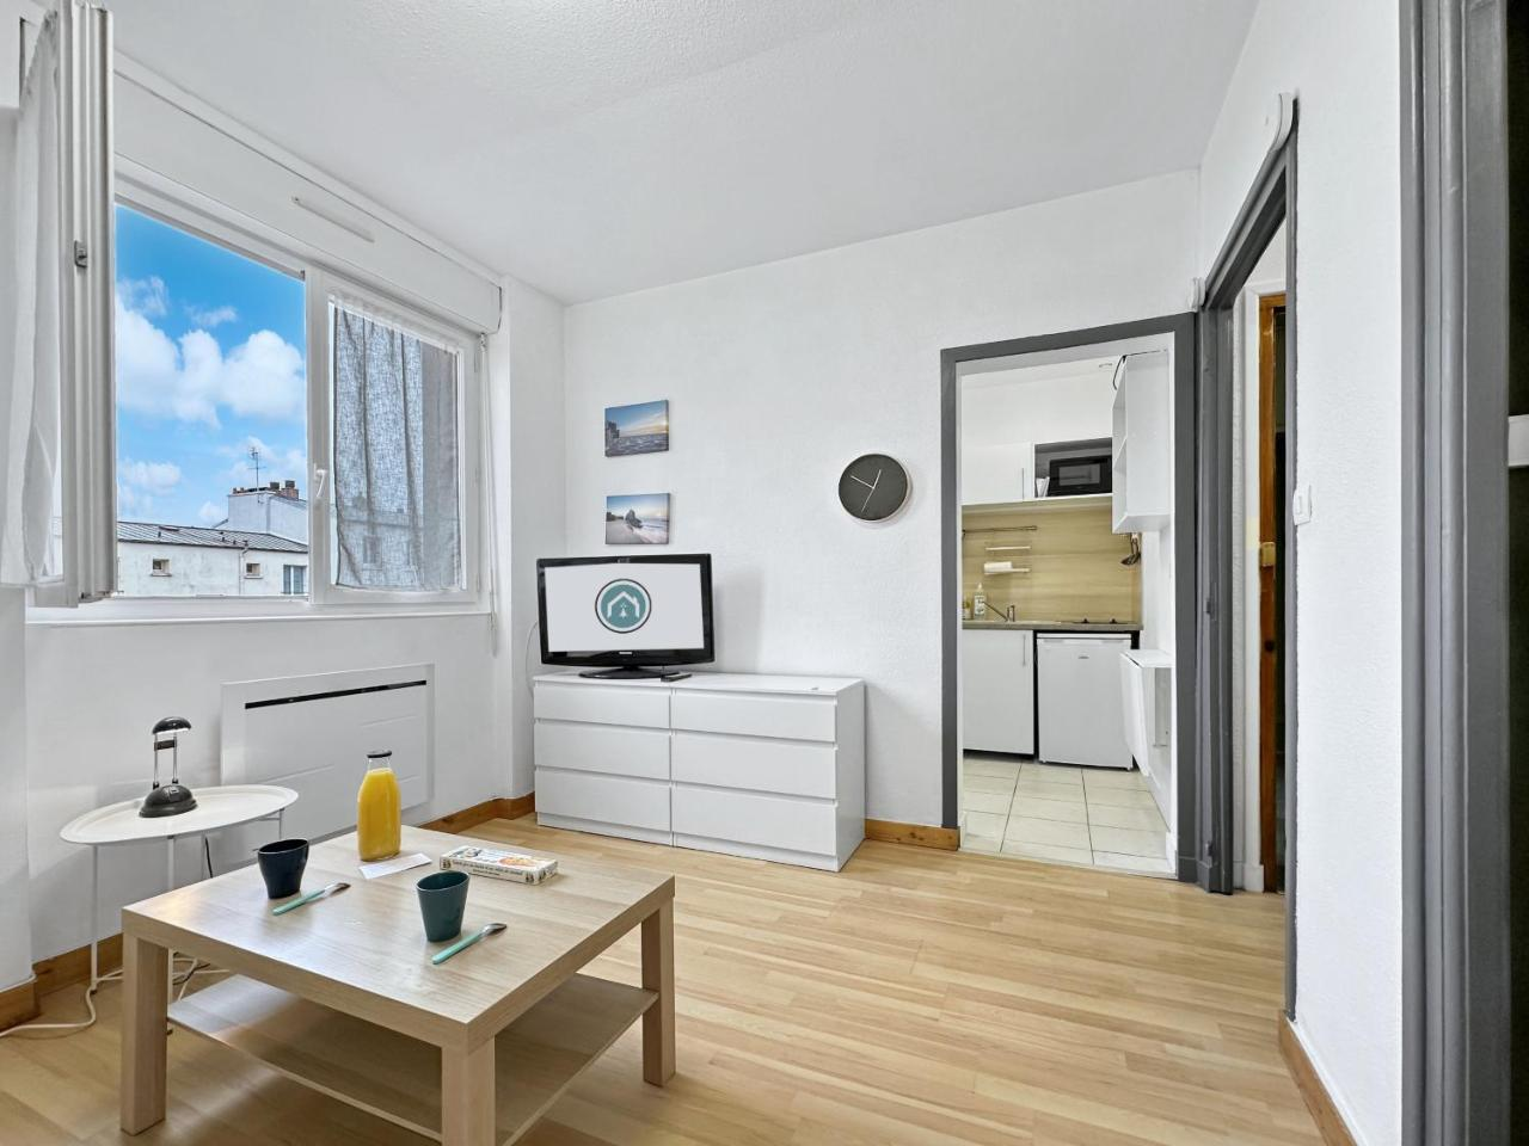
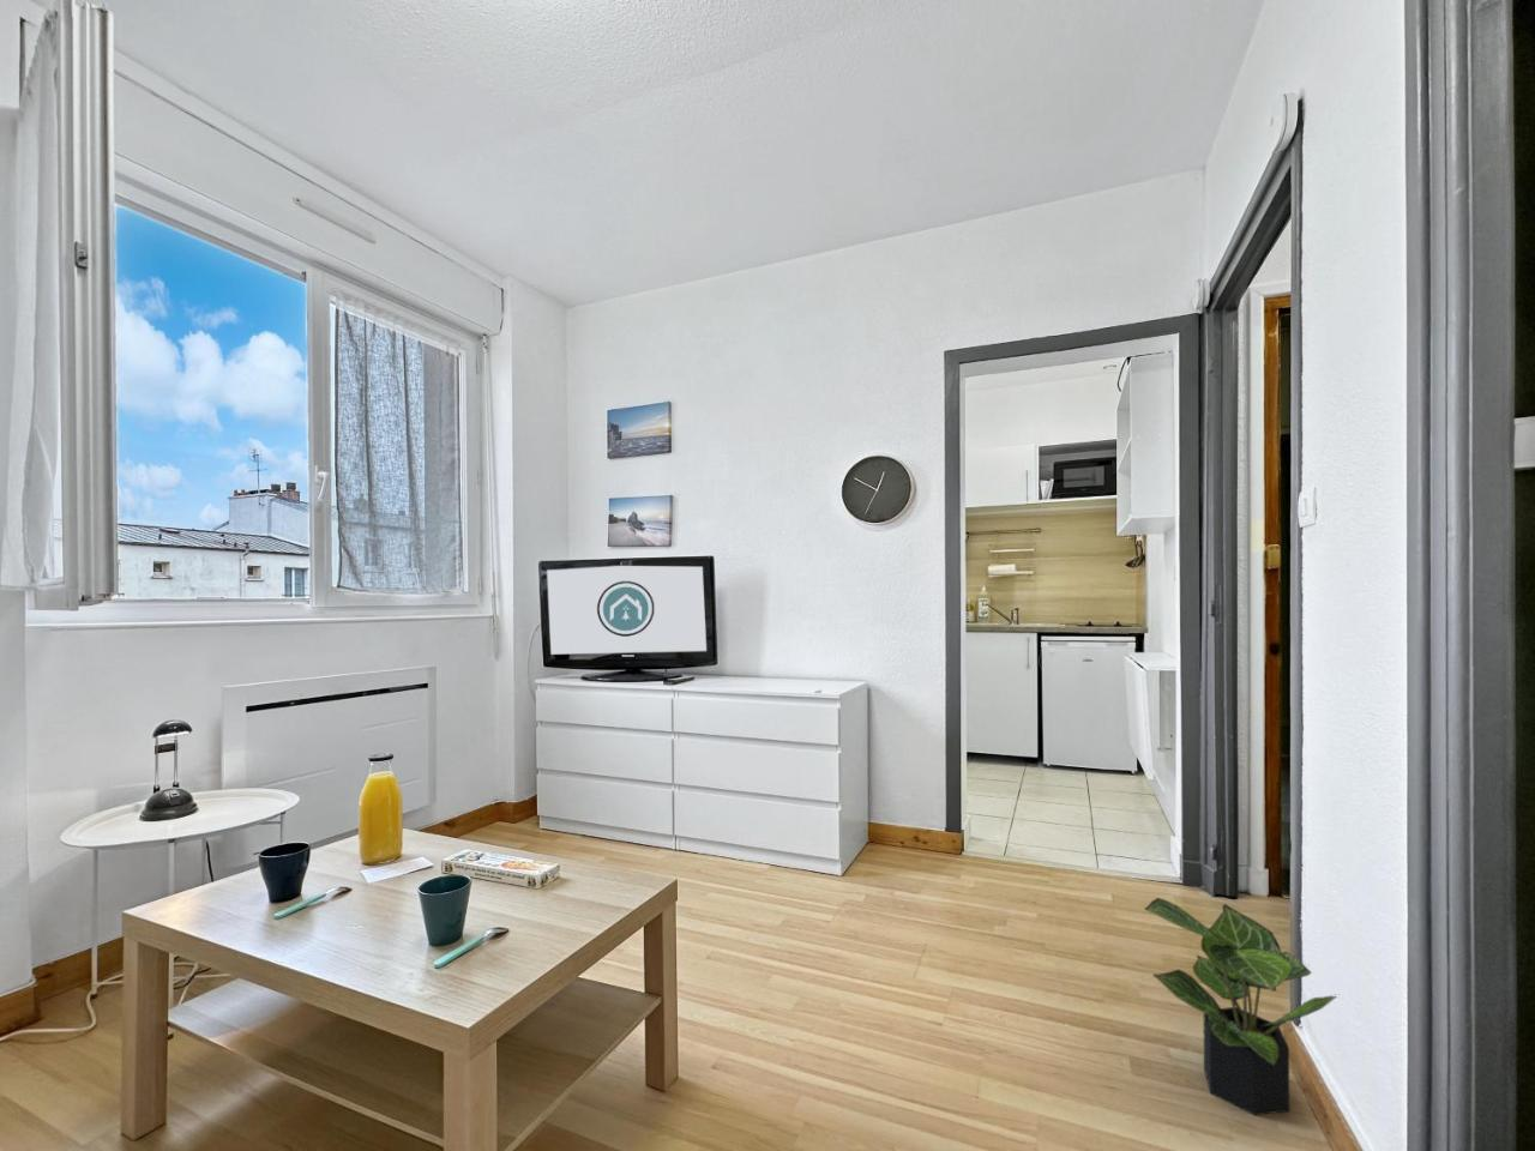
+ potted plant (1228, 994)
